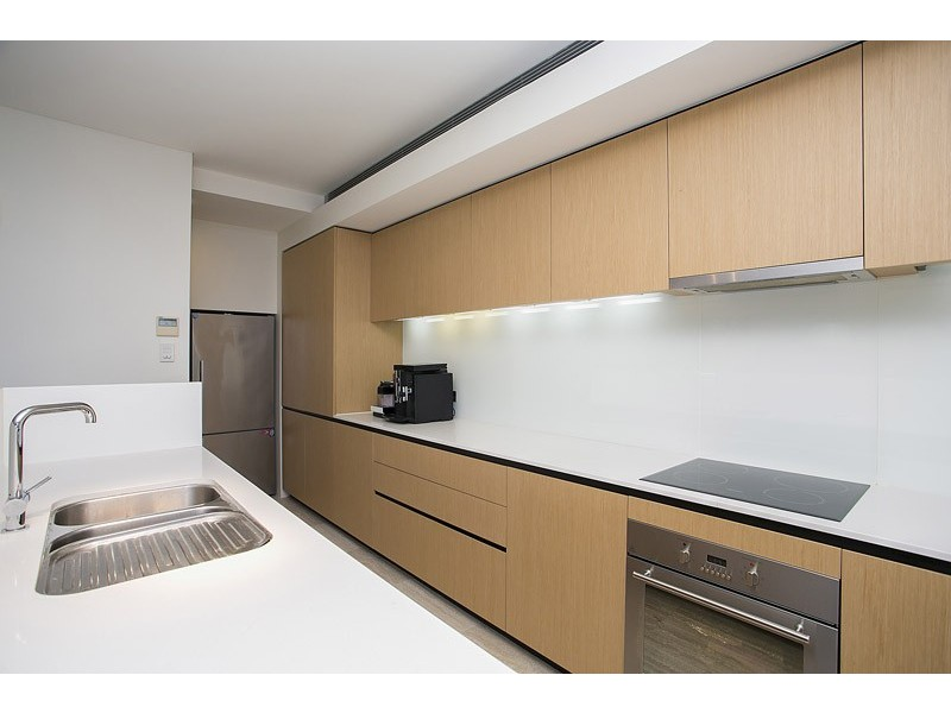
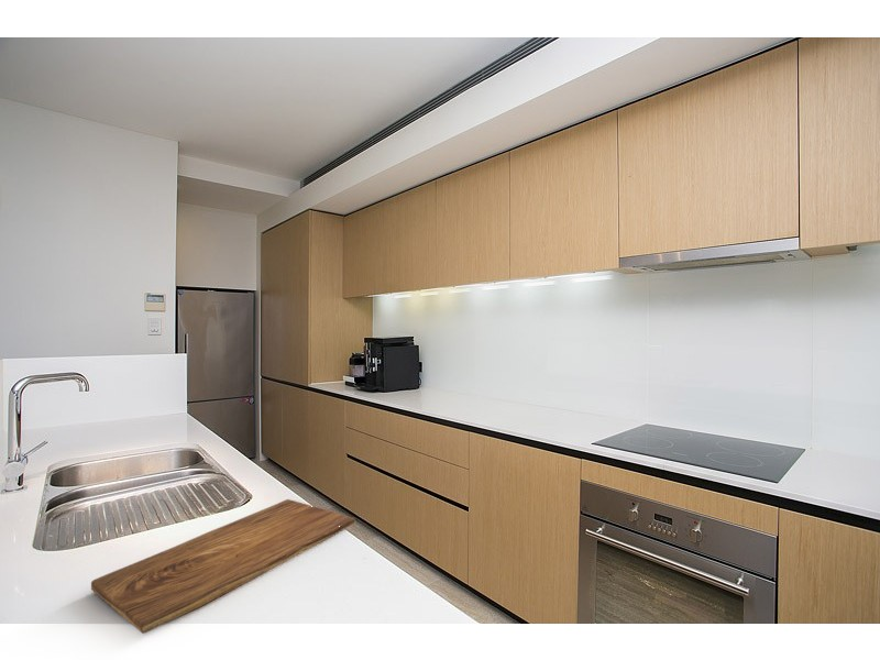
+ cutting board (239, 549)
